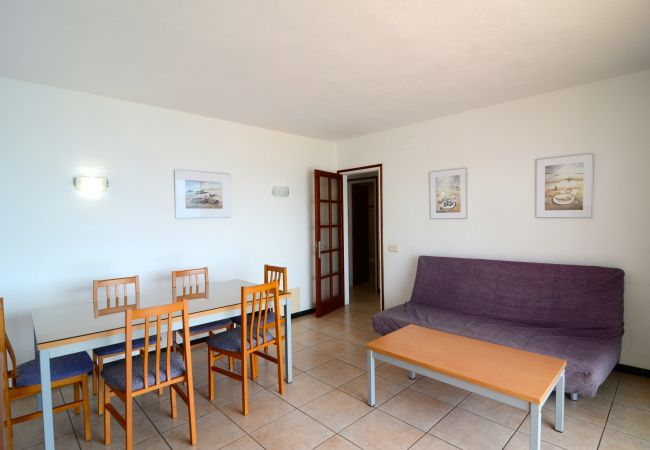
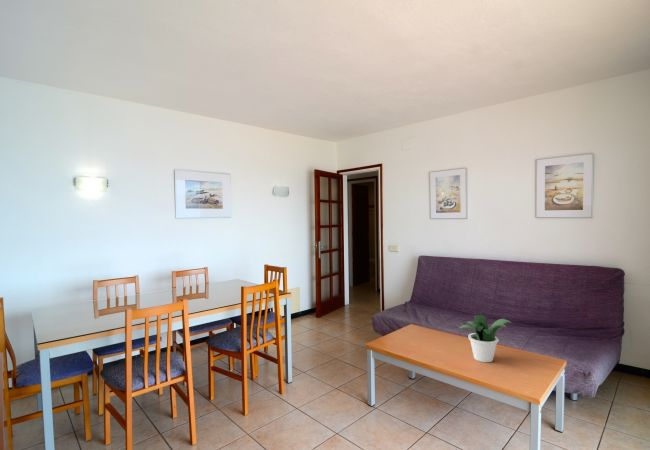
+ potted plant (486, 338)
